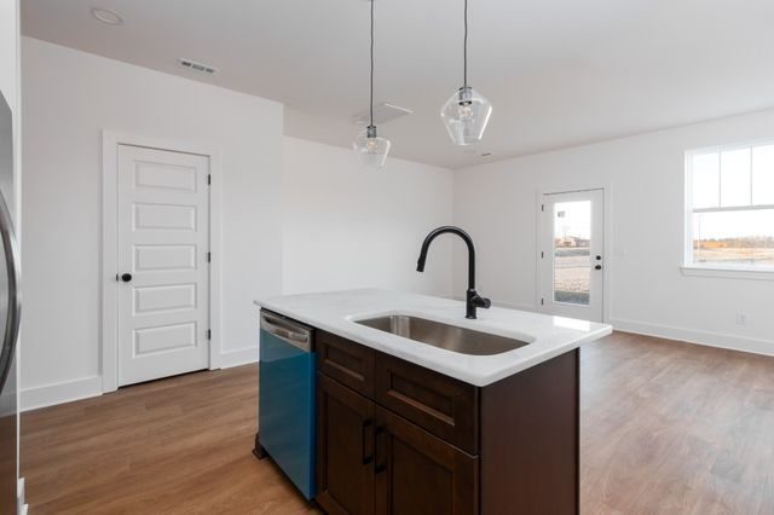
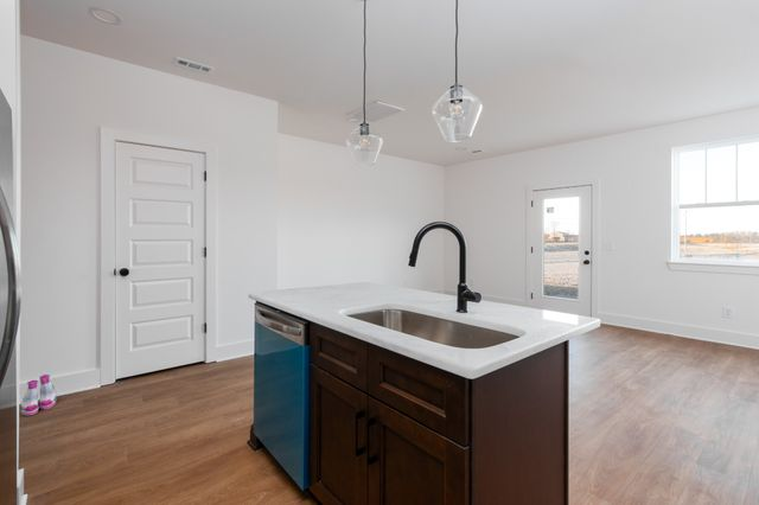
+ boots (40, 392)
